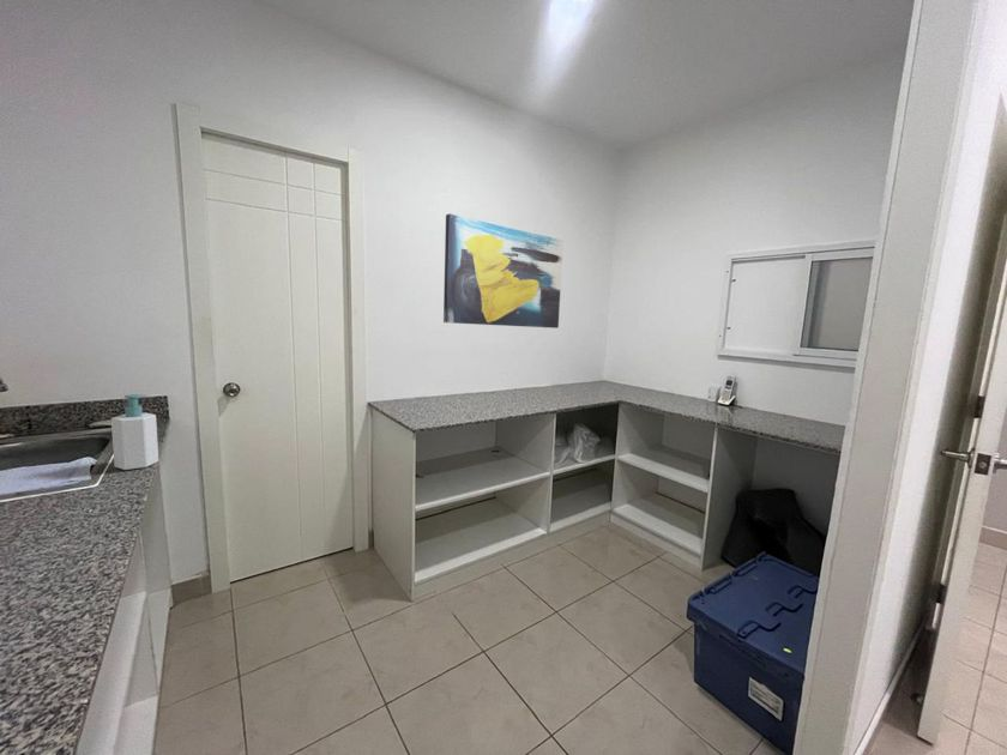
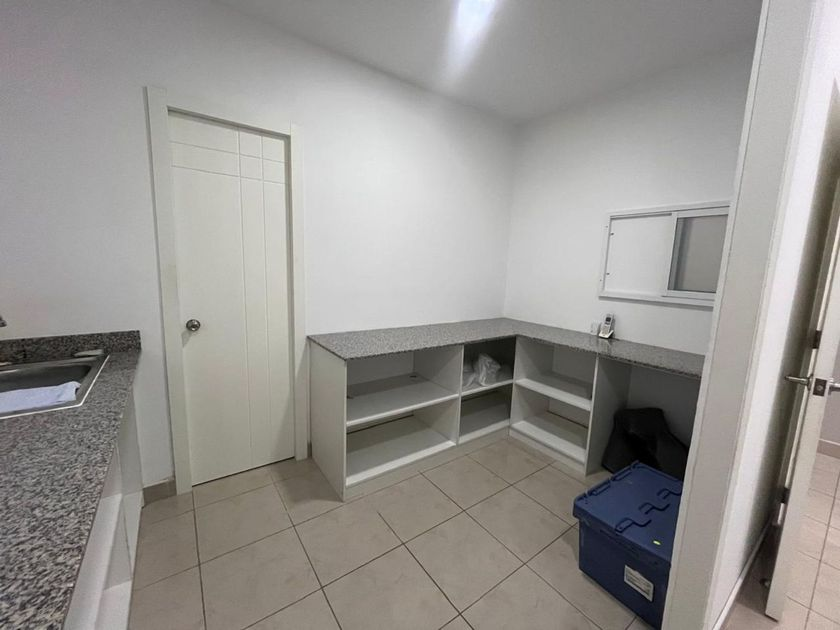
- soap bottle (134, 429)
- wall art (508, 277)
